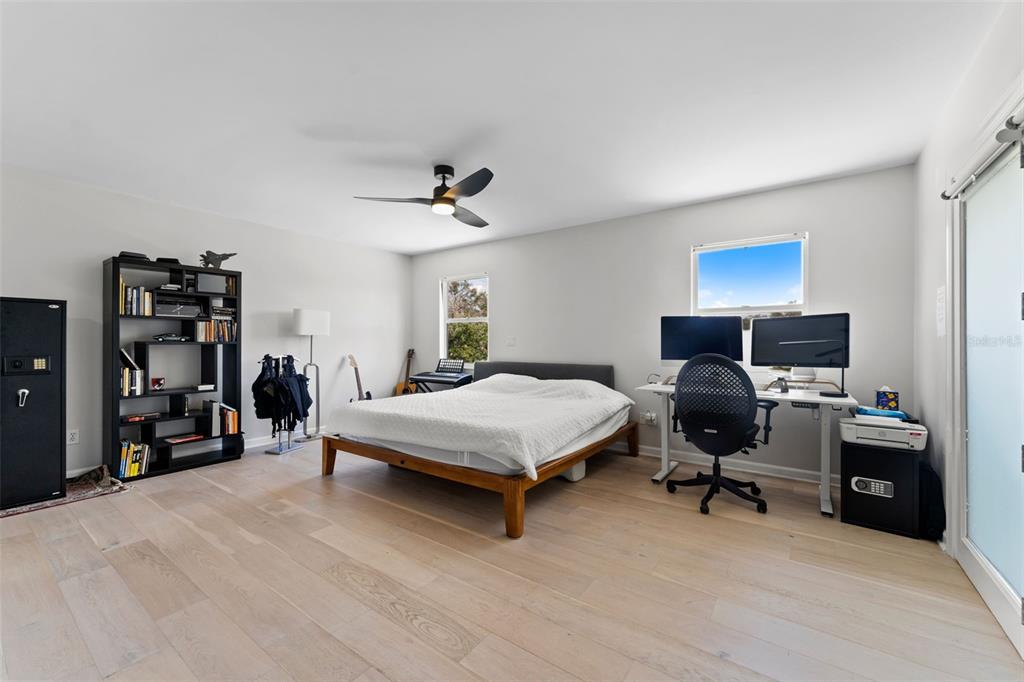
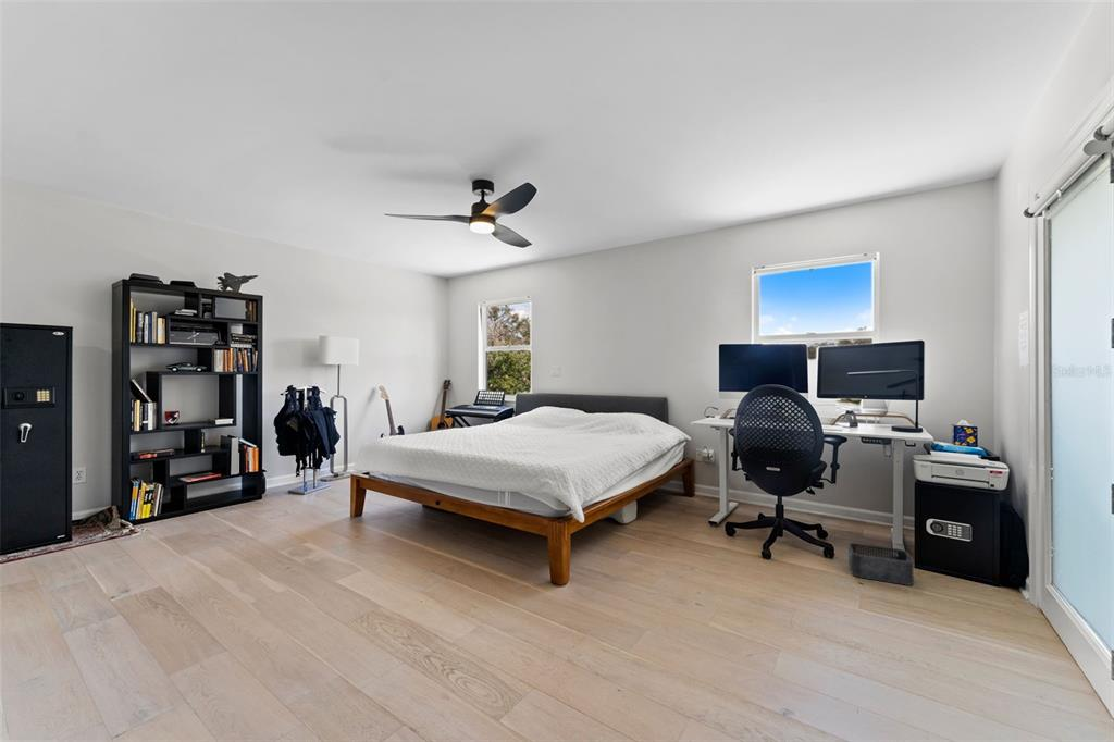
+ storage bin (879, 562)
